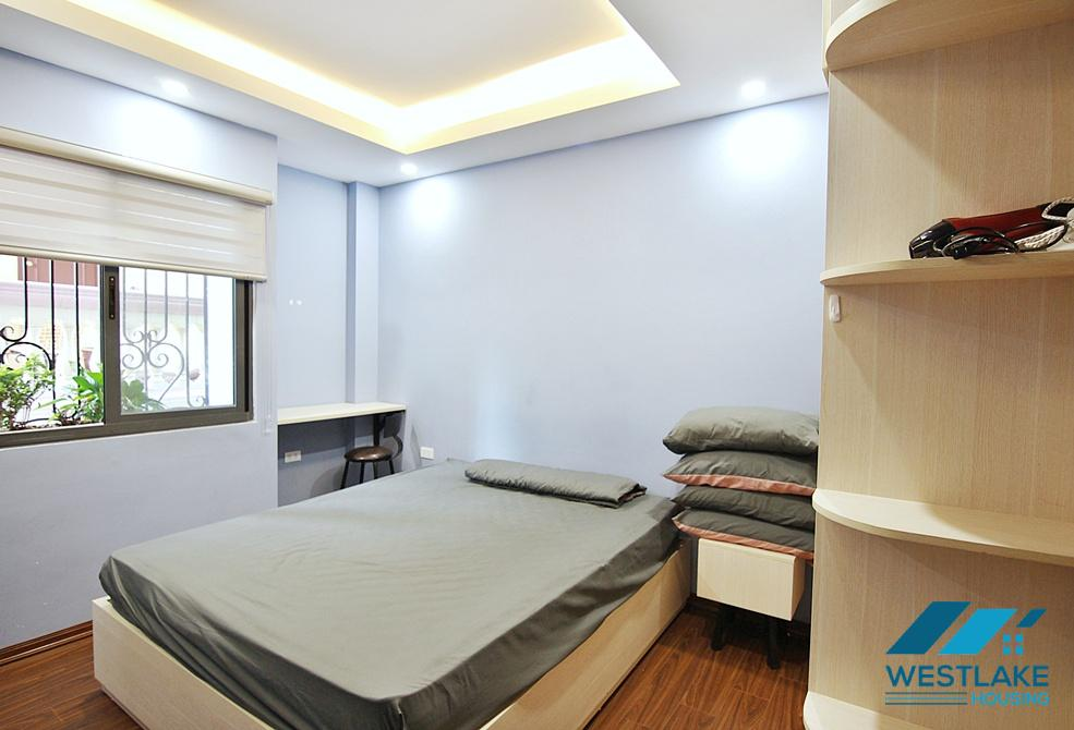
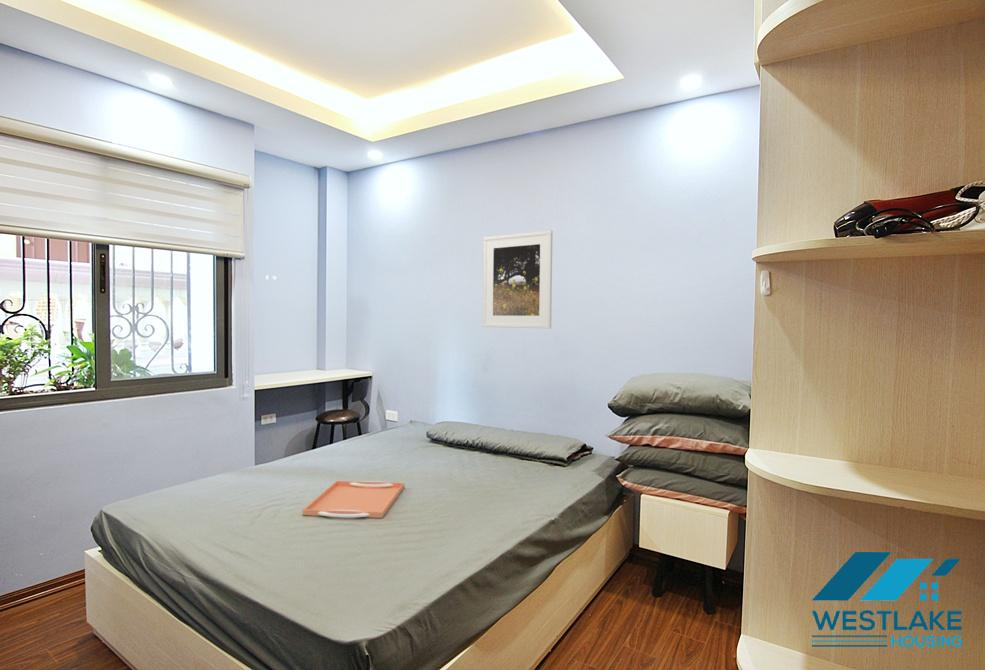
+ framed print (516, 281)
+ serving tray (357, 497)
